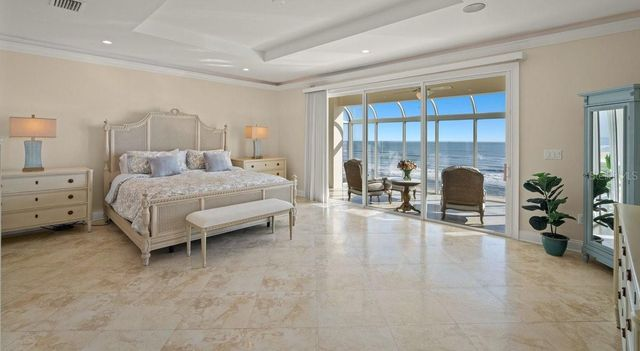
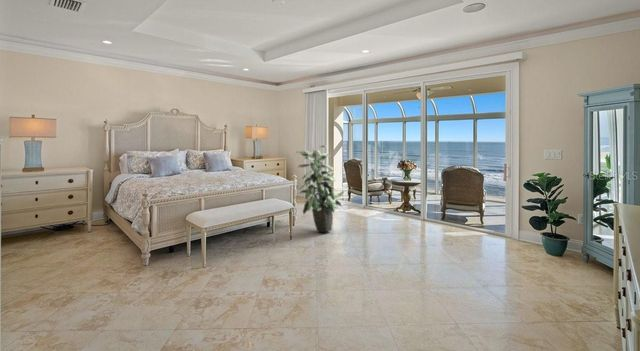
+ indoor plant (319, 188)
